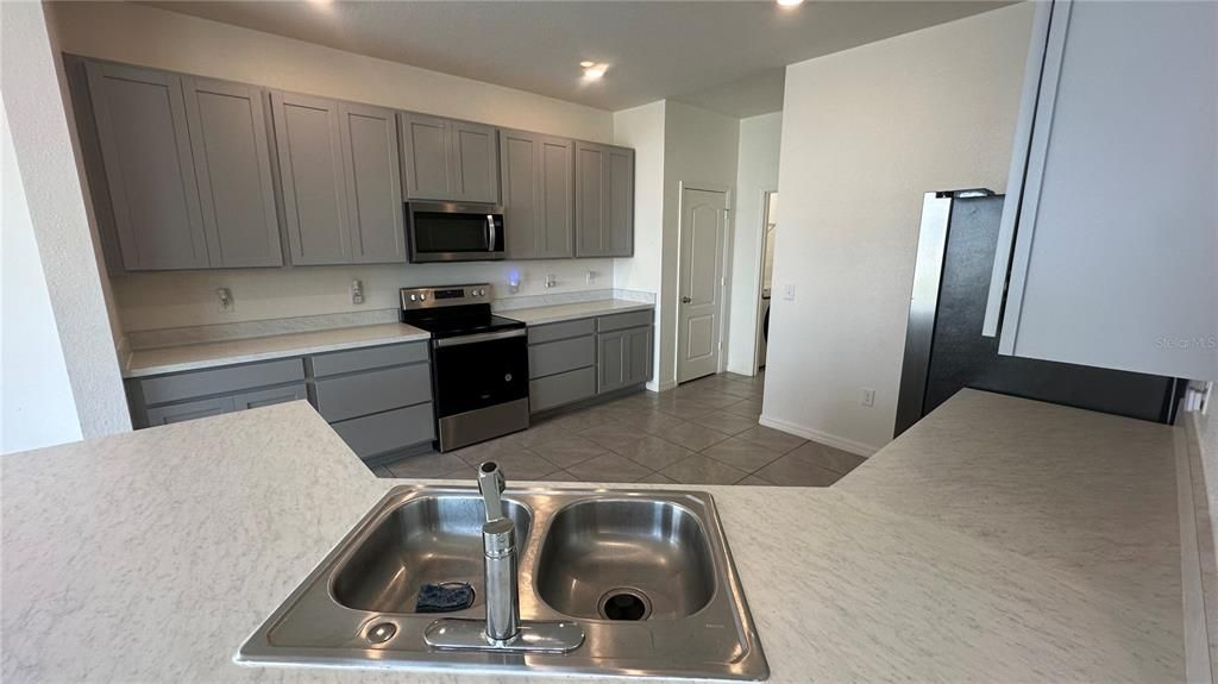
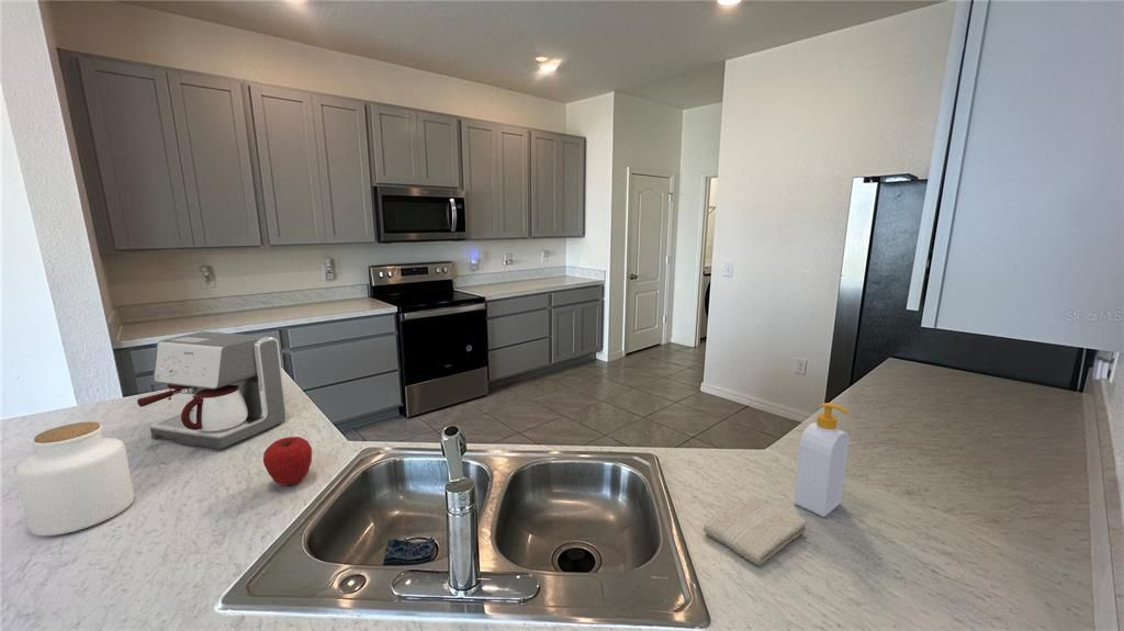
+ soap bottle (824, 455)
+ coffee maker (216, 384)
+ apple (289, 460)
+ washcloth (756, 526)
+ jar (80, 472)
